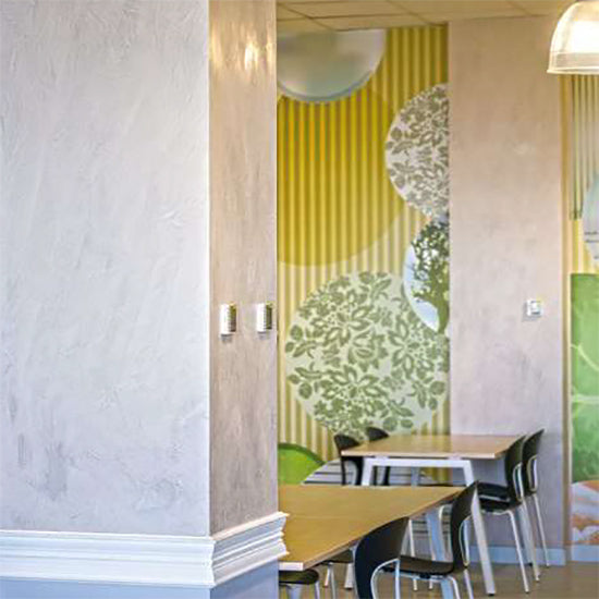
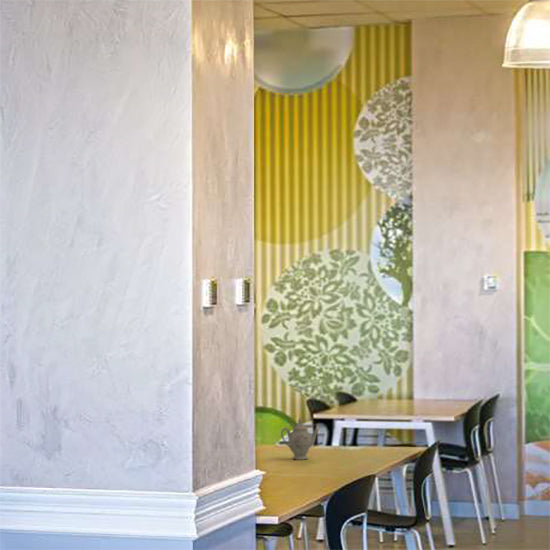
+ chinaware (300, 438)
